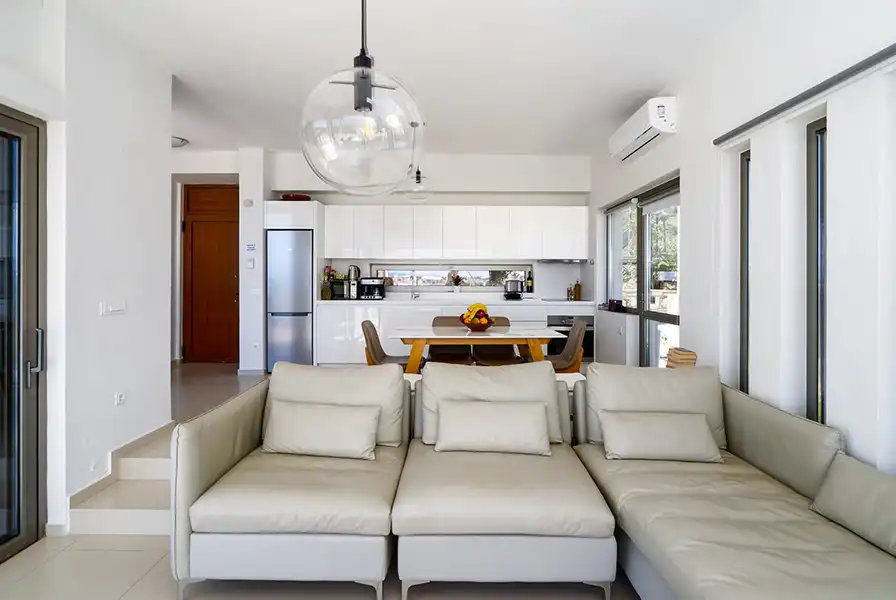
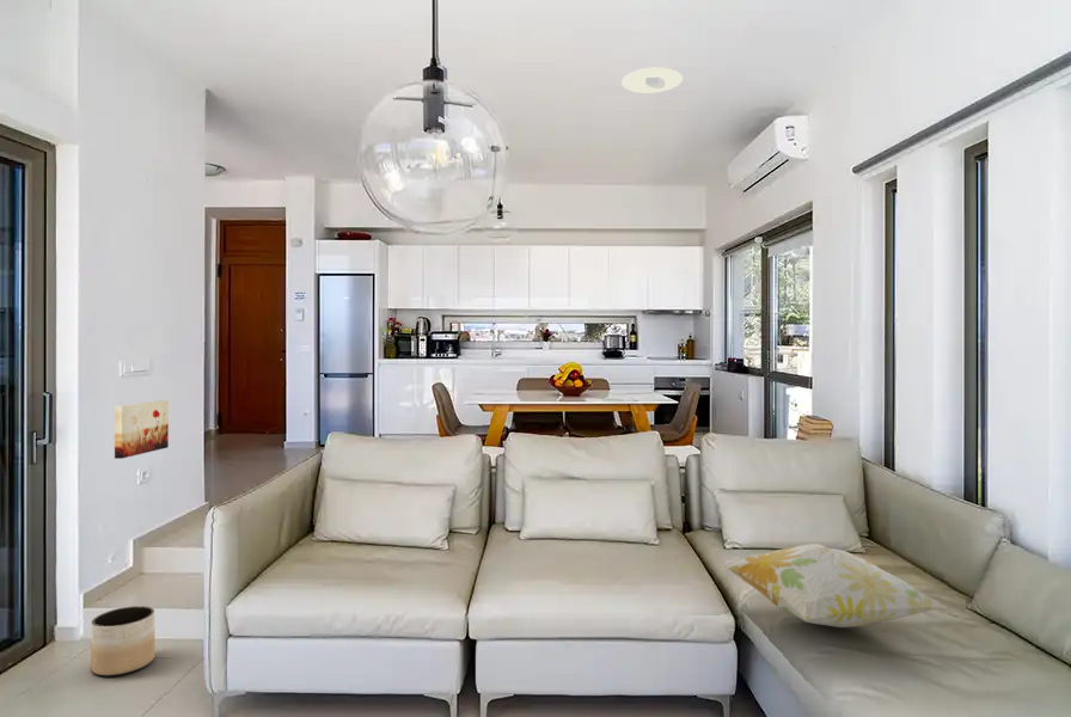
+ wall art (142, 428)
+ decorative pillow (825, 584)
+ planter (123, 639)
+ recessed light (651, 78)
